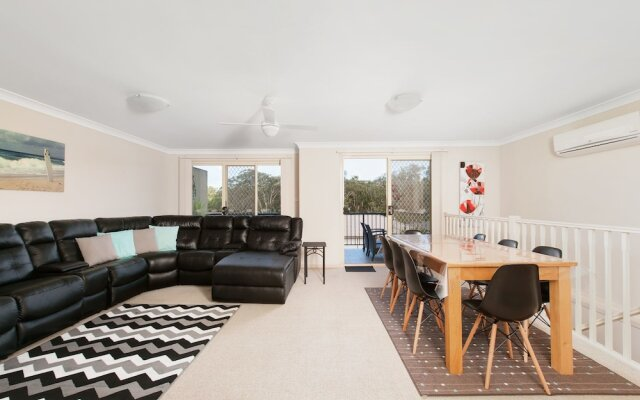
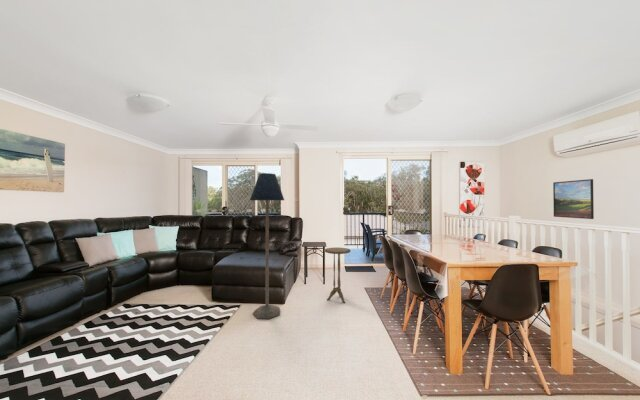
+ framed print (571, 199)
+ floor lamp (267, 243)
+ side table (338, 274)
